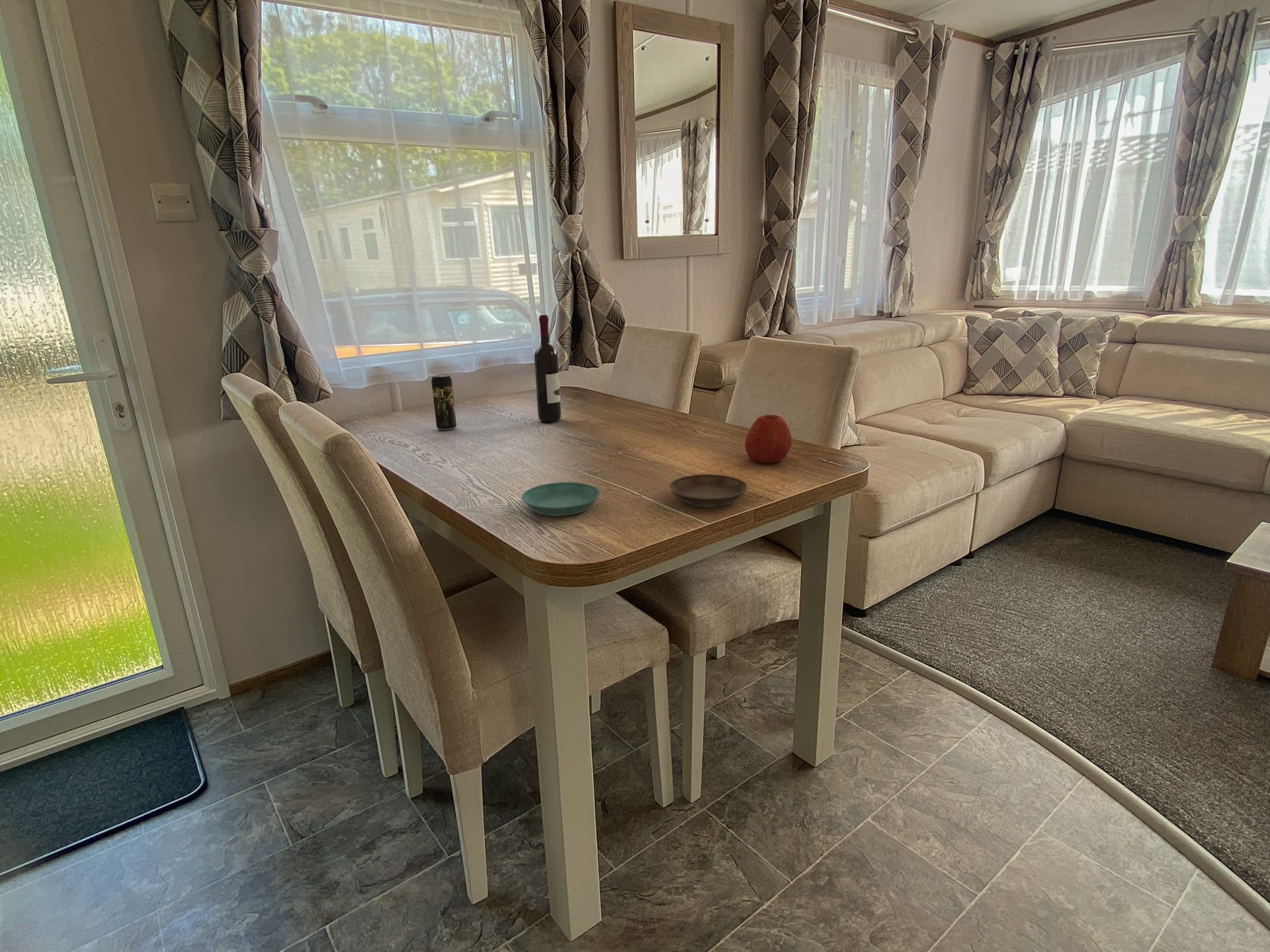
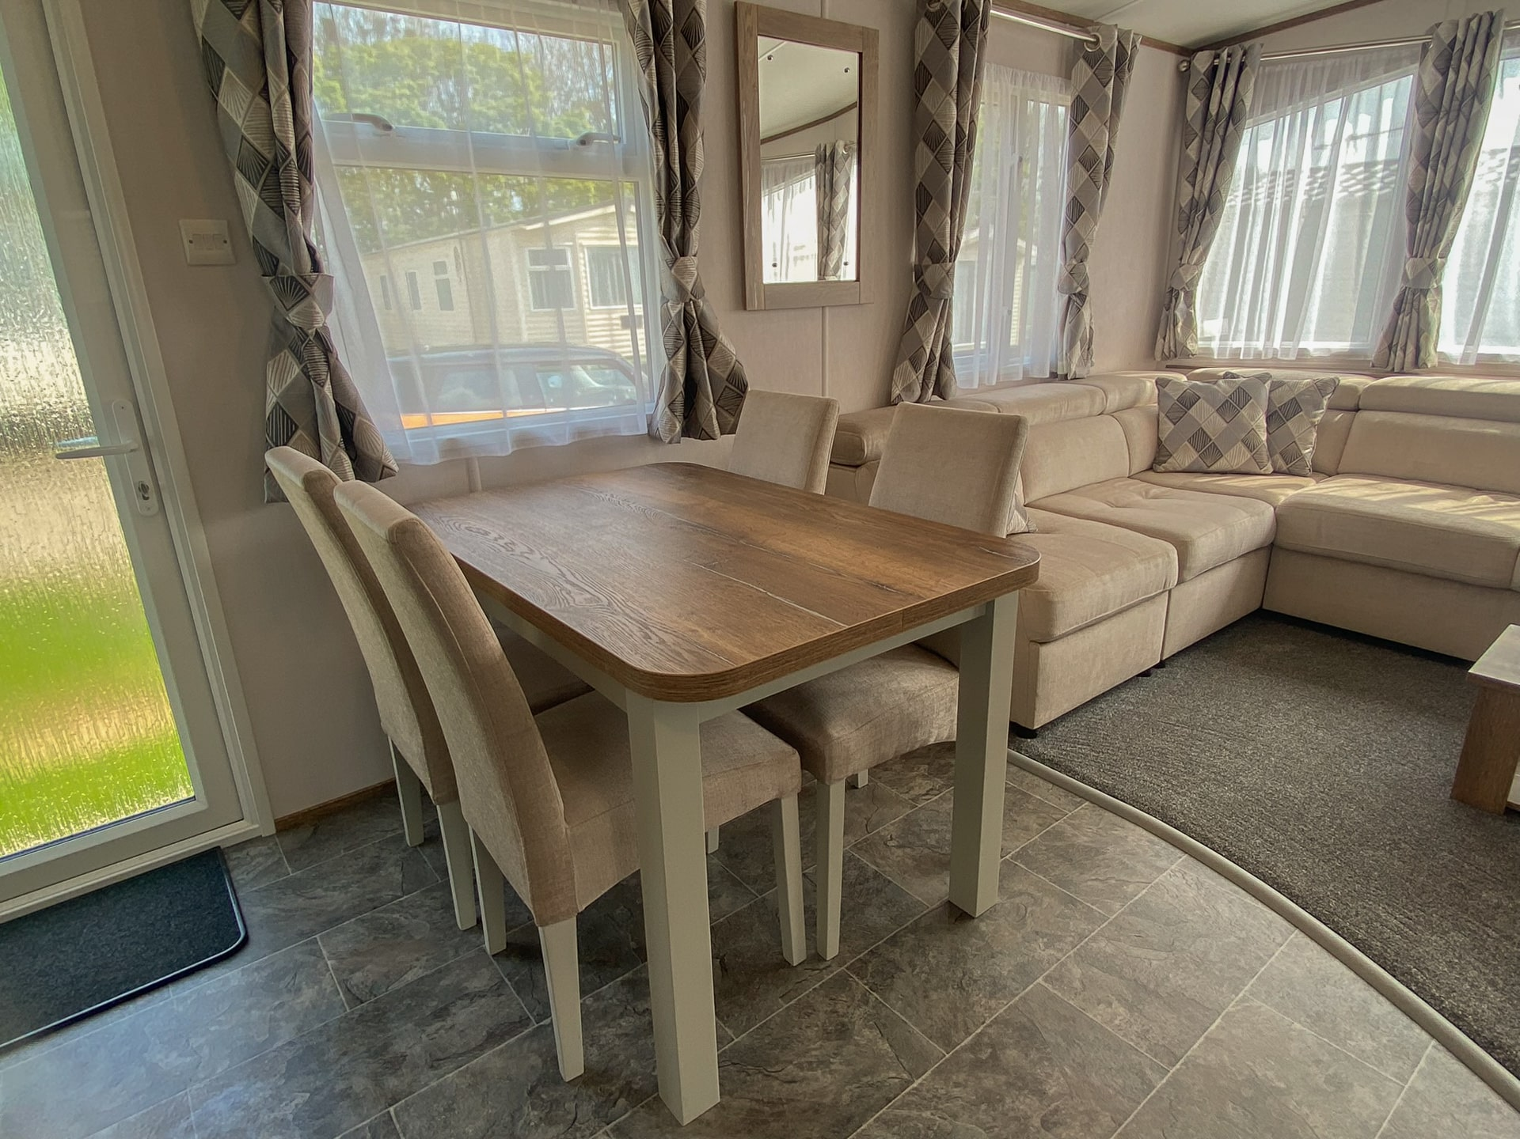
- wine bottle (546, 369)
- saucer (561, 500)
- apple (768, 437)
- saucer (708, 491)
- beverage can (443, 400)
